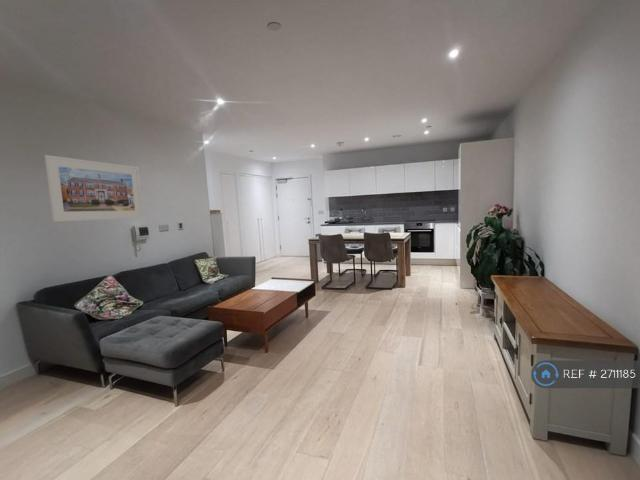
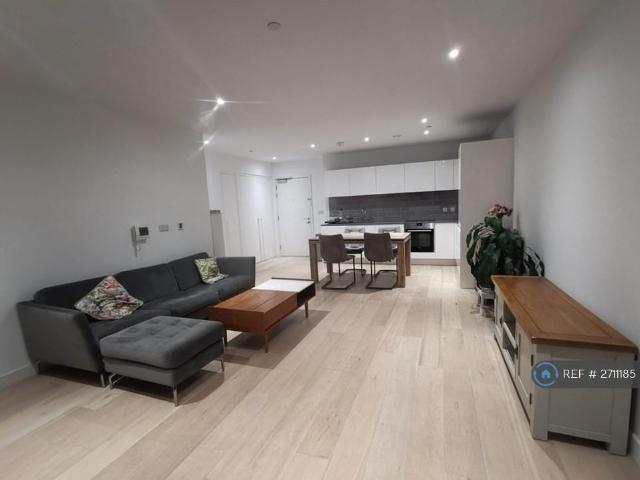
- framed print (100, 191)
